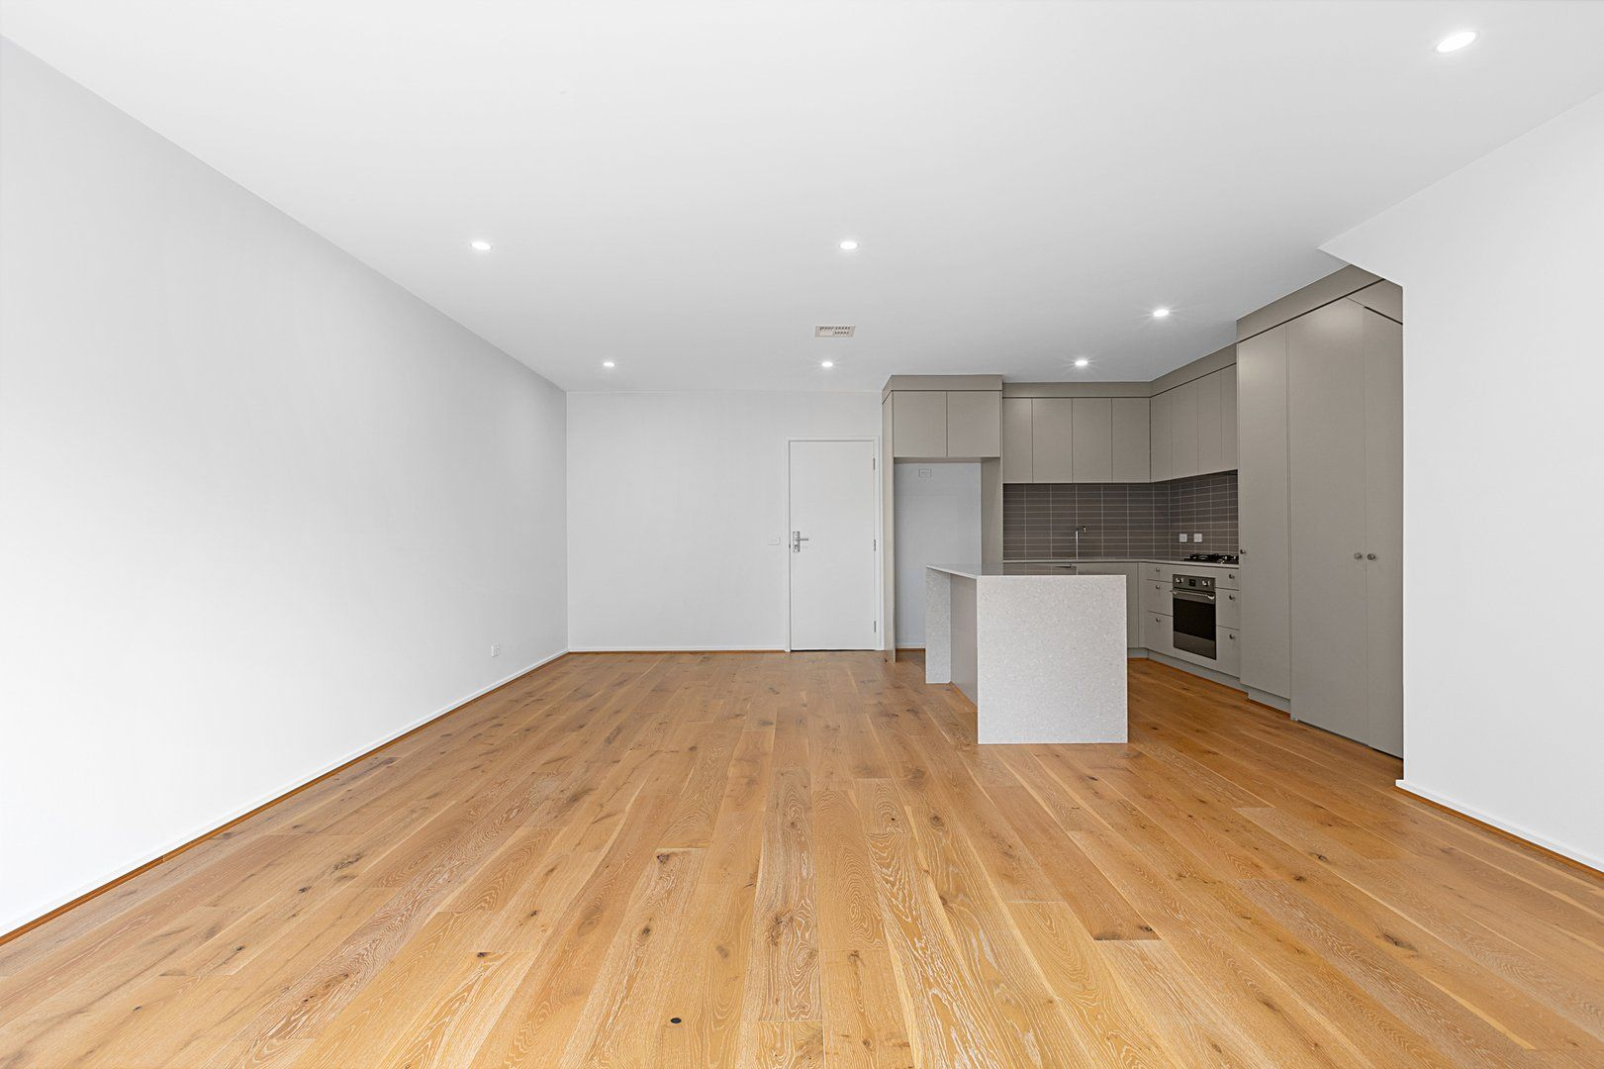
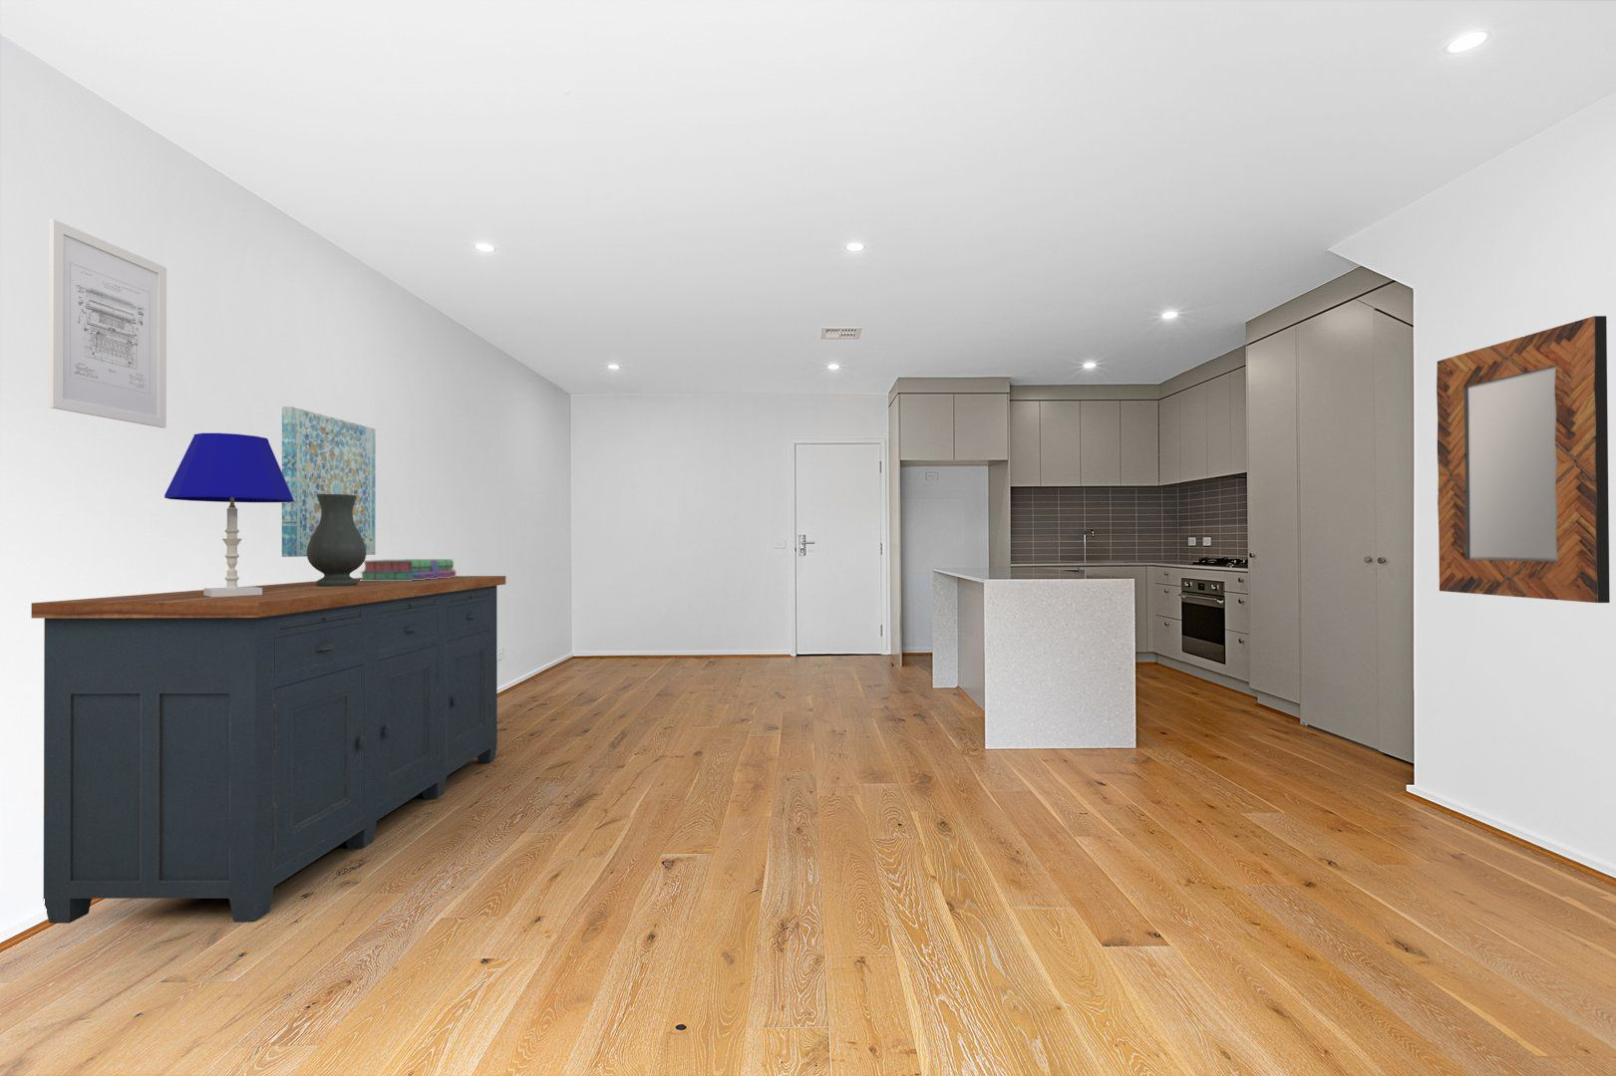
+ vase (336, 539)
+ sideboard (336, 701)
+ wall art (332, 486)
+ home mirror (1513, 468)
+ wall art (112, 331)
+ table lamp (231, 515)
+ stack of books (410, 569)
